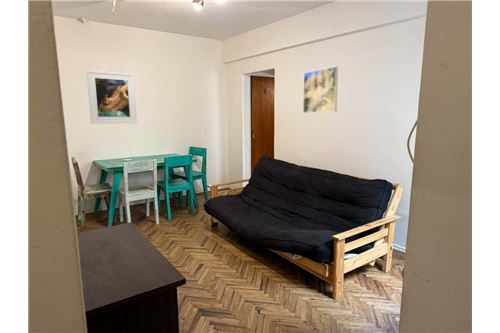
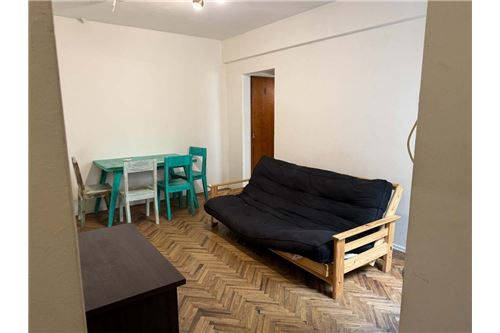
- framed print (113, 98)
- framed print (319, 91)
